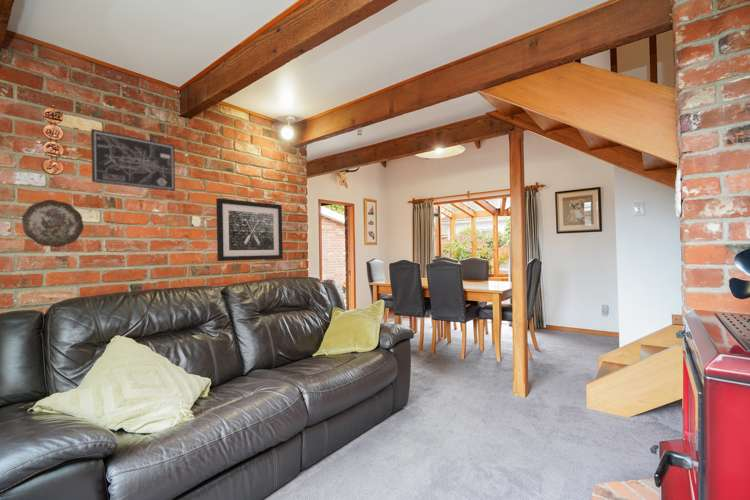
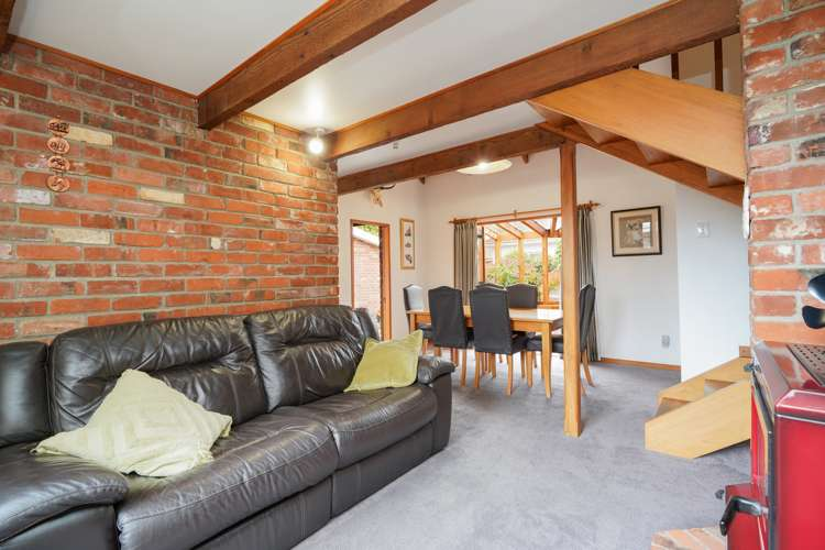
- wall art (251, 231)
- decorative plate (53, 223)
- wall art (136, 162)
